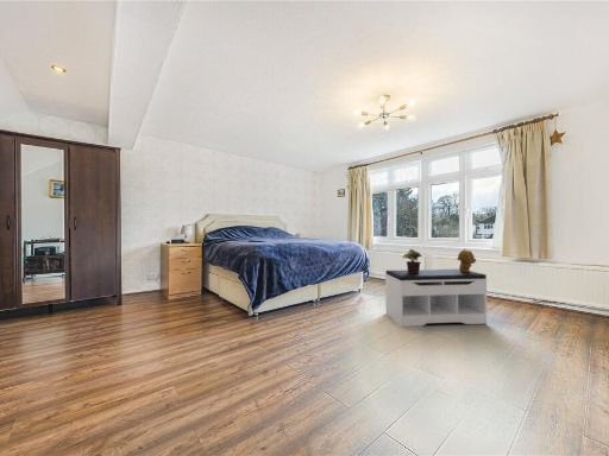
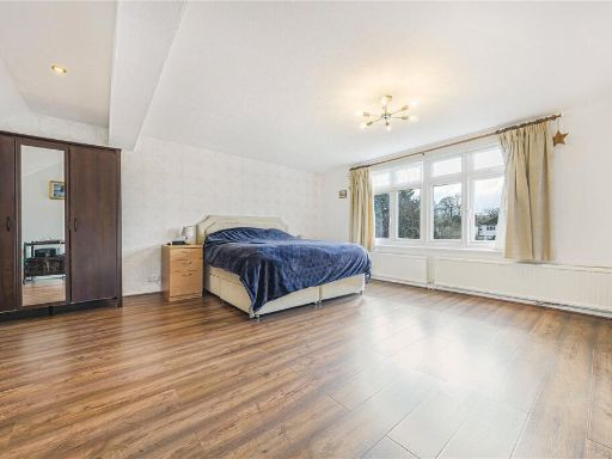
- stuffed bear (465, 259)
- bench (433, 294)
- potted plant (412, 260)
